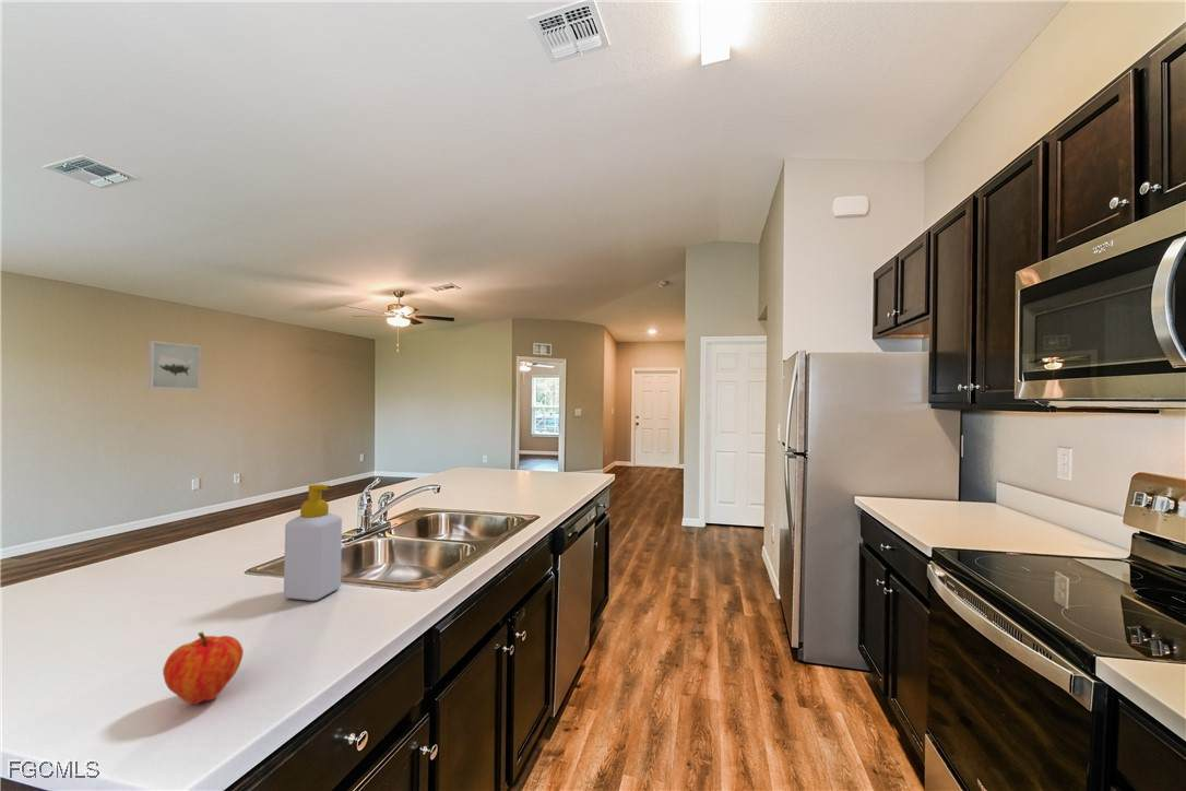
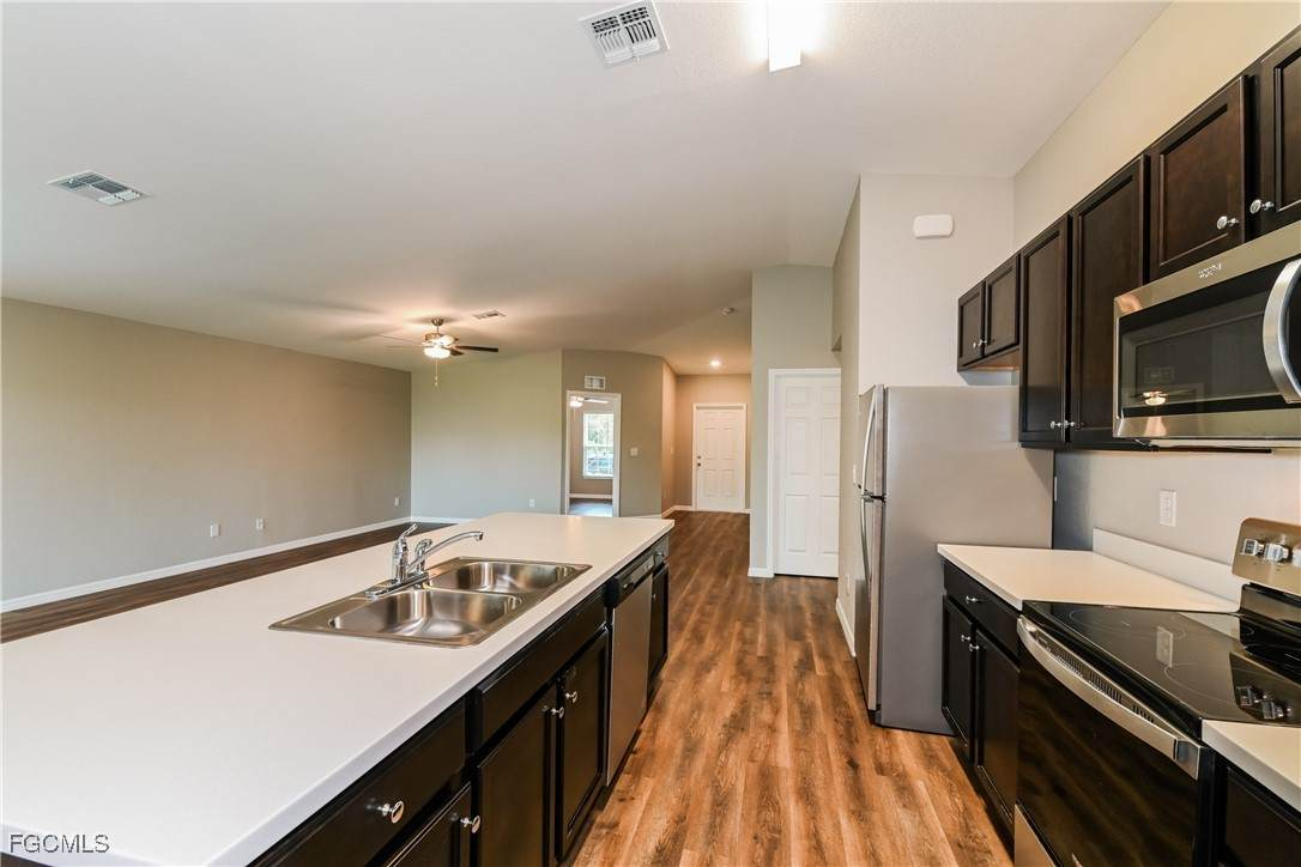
- fruit (204, 664)
- soap bottle (313, 539)
- wall art (175, 366)
